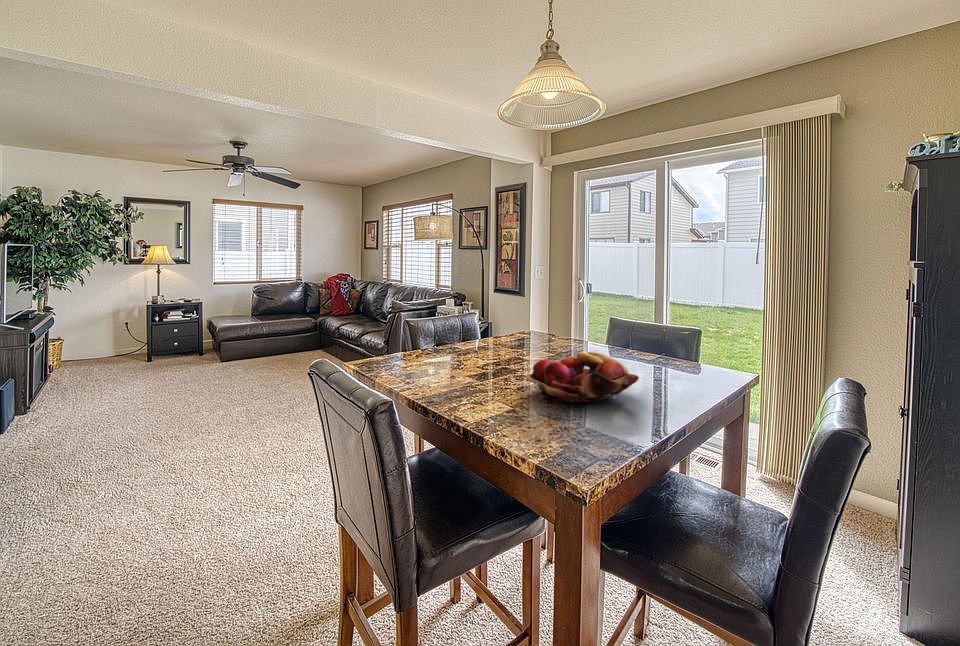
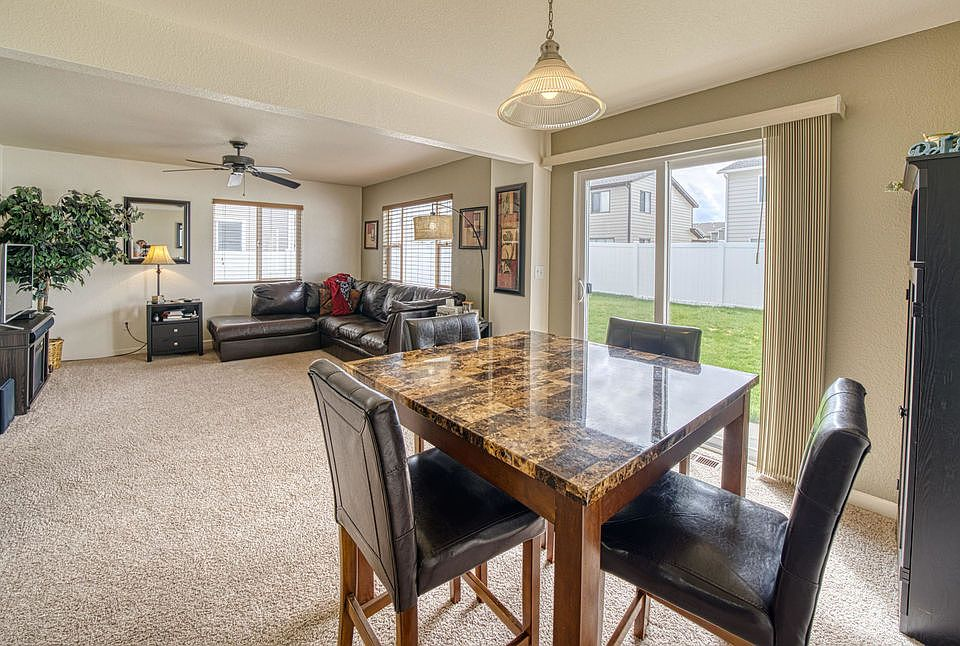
- fruit basket (582, 374)
